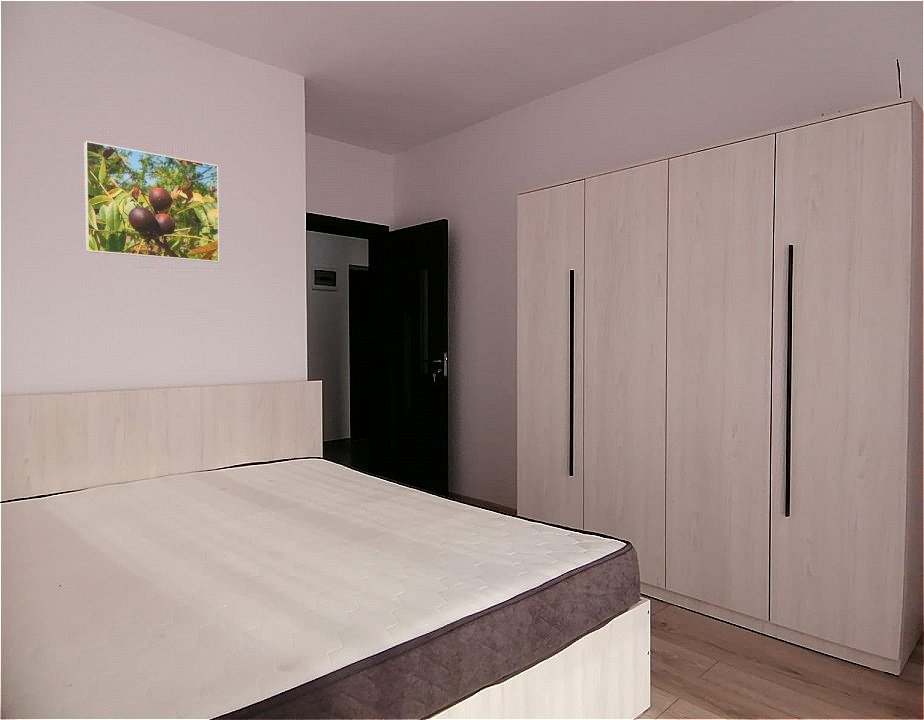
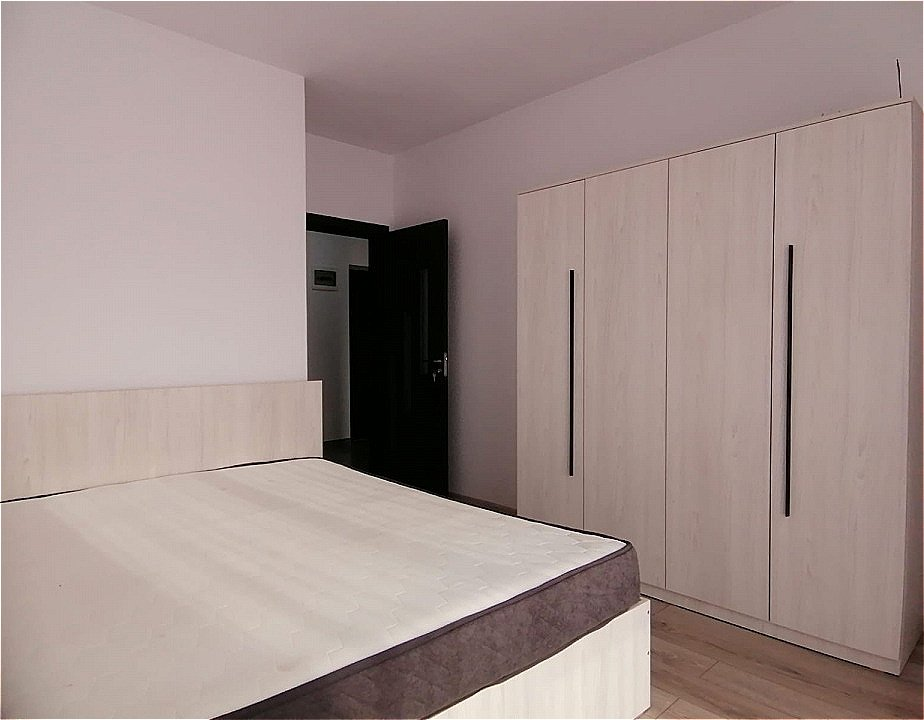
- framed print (155, 206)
